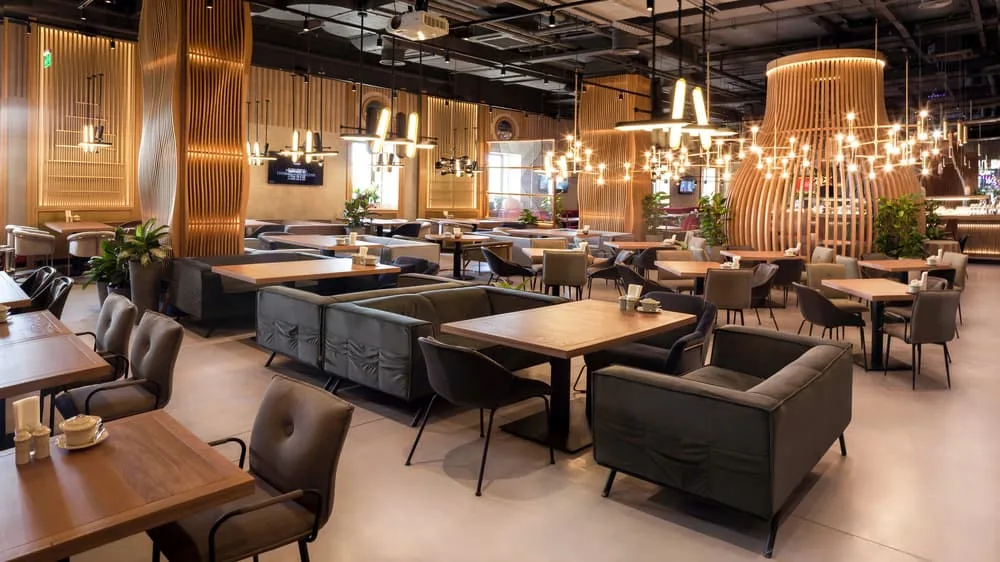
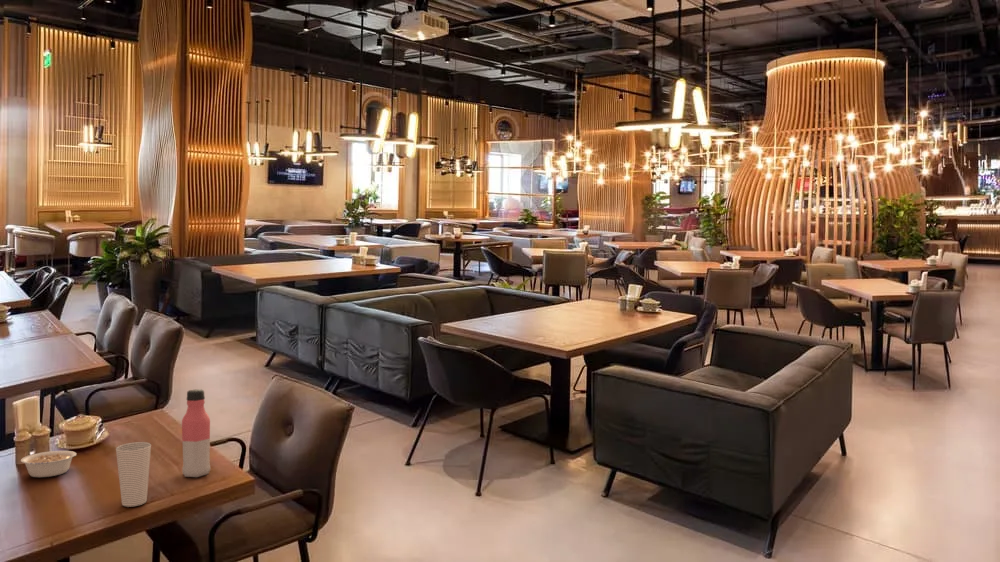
+ legume (51, 462)
+ water bottle (196, 432)
+ cup (134, 474)
